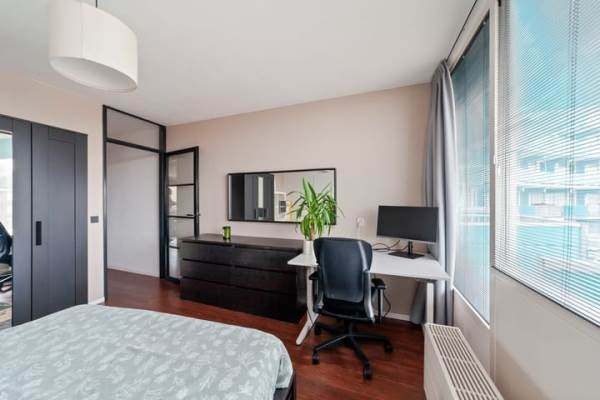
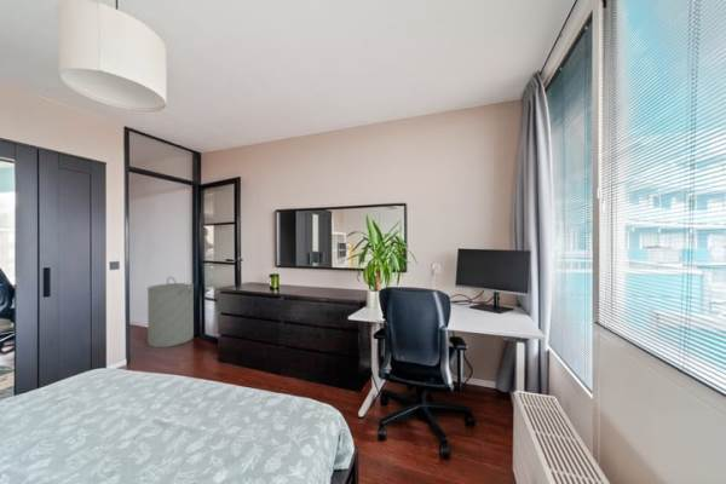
+ laundry hamper (171, 309)
